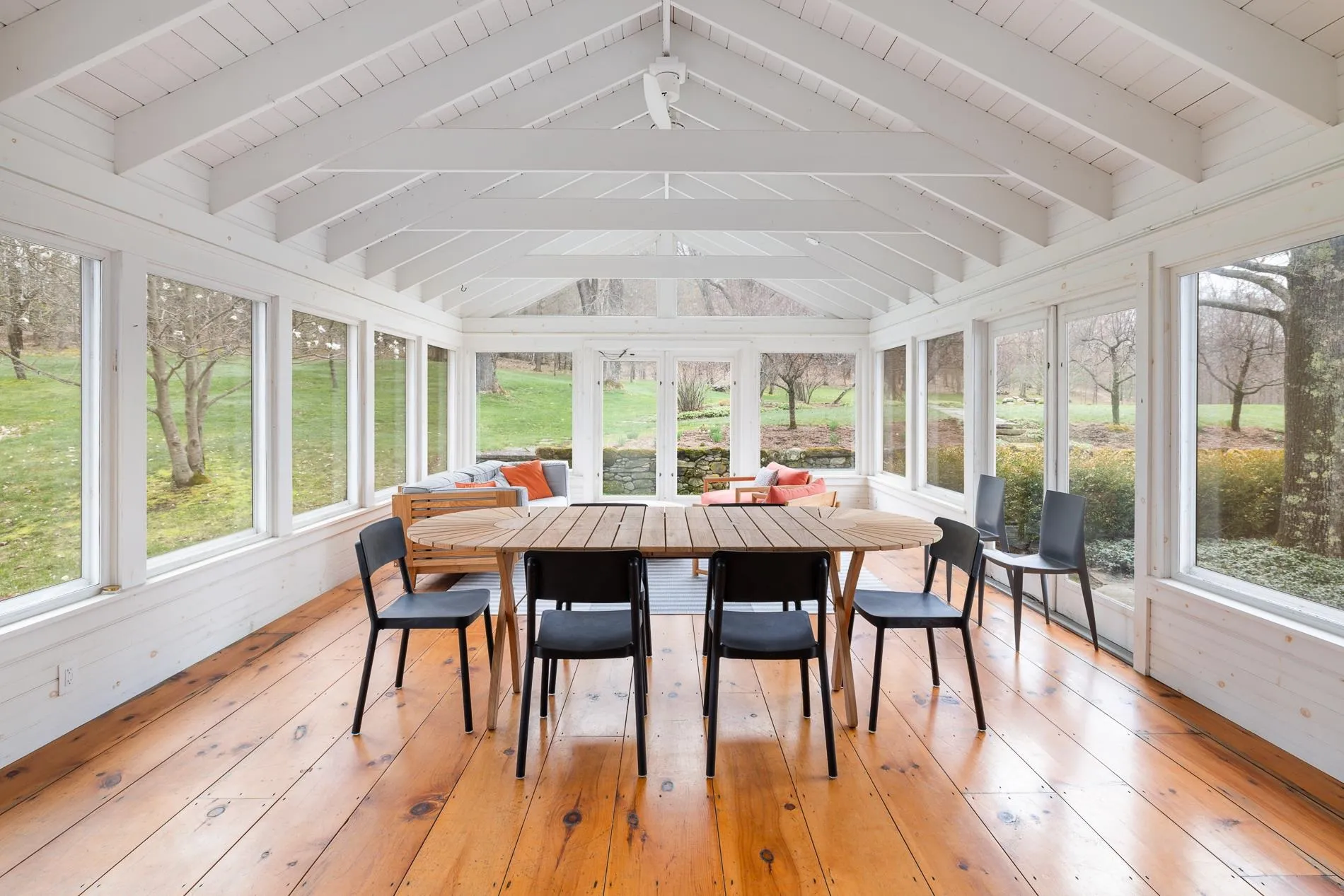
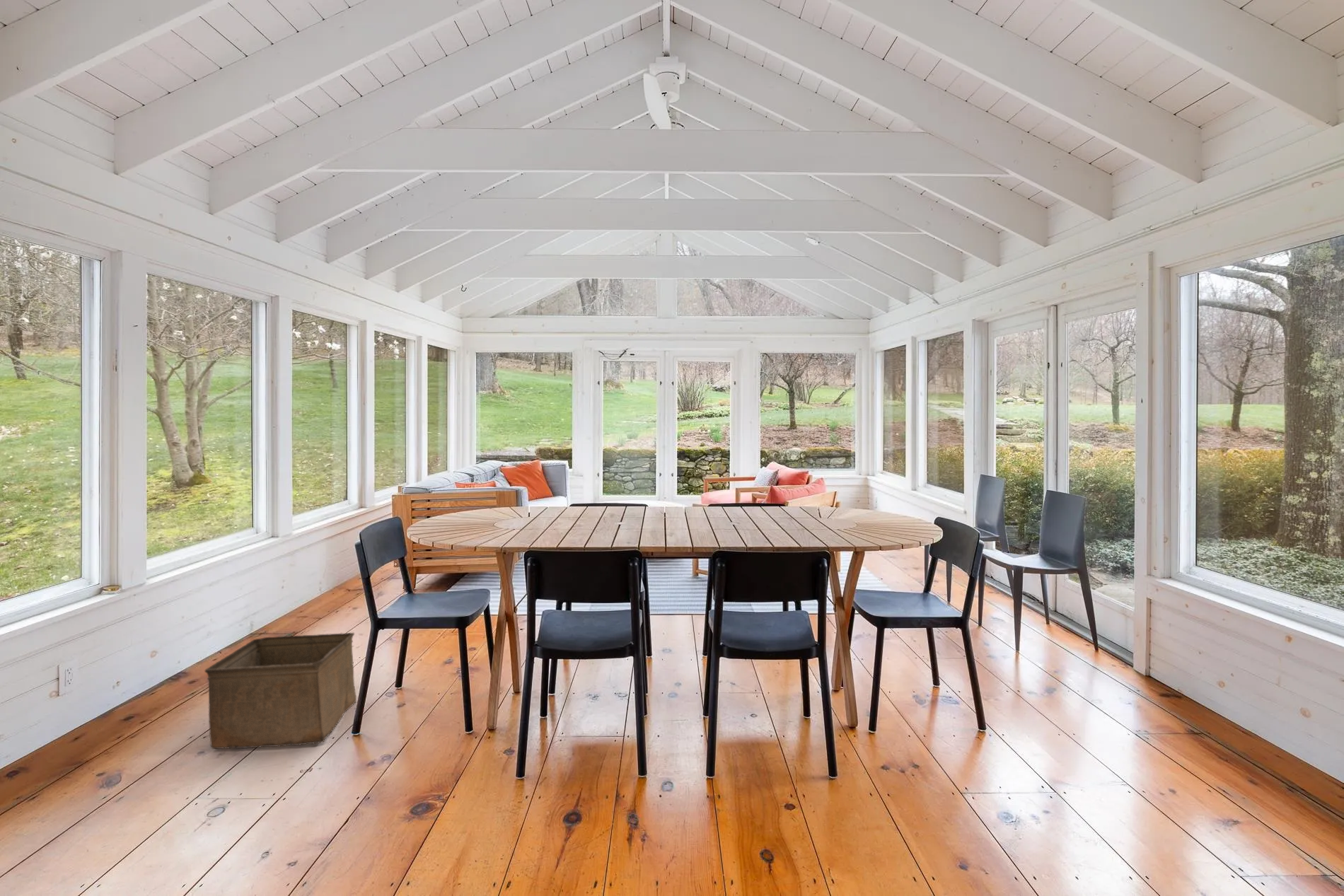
+ storage bin (288, 687)
